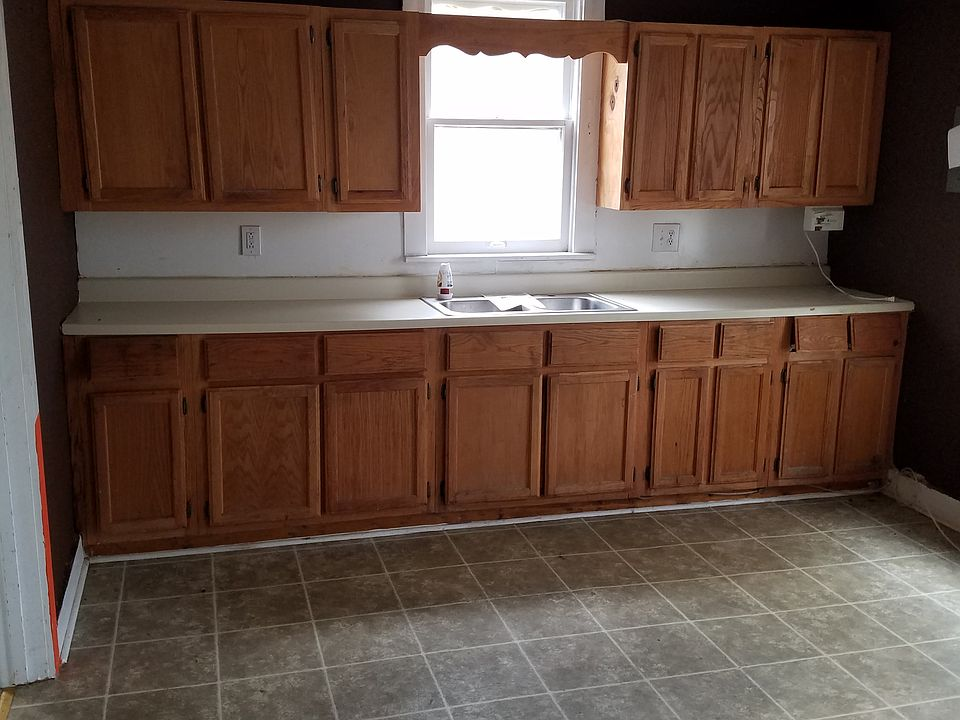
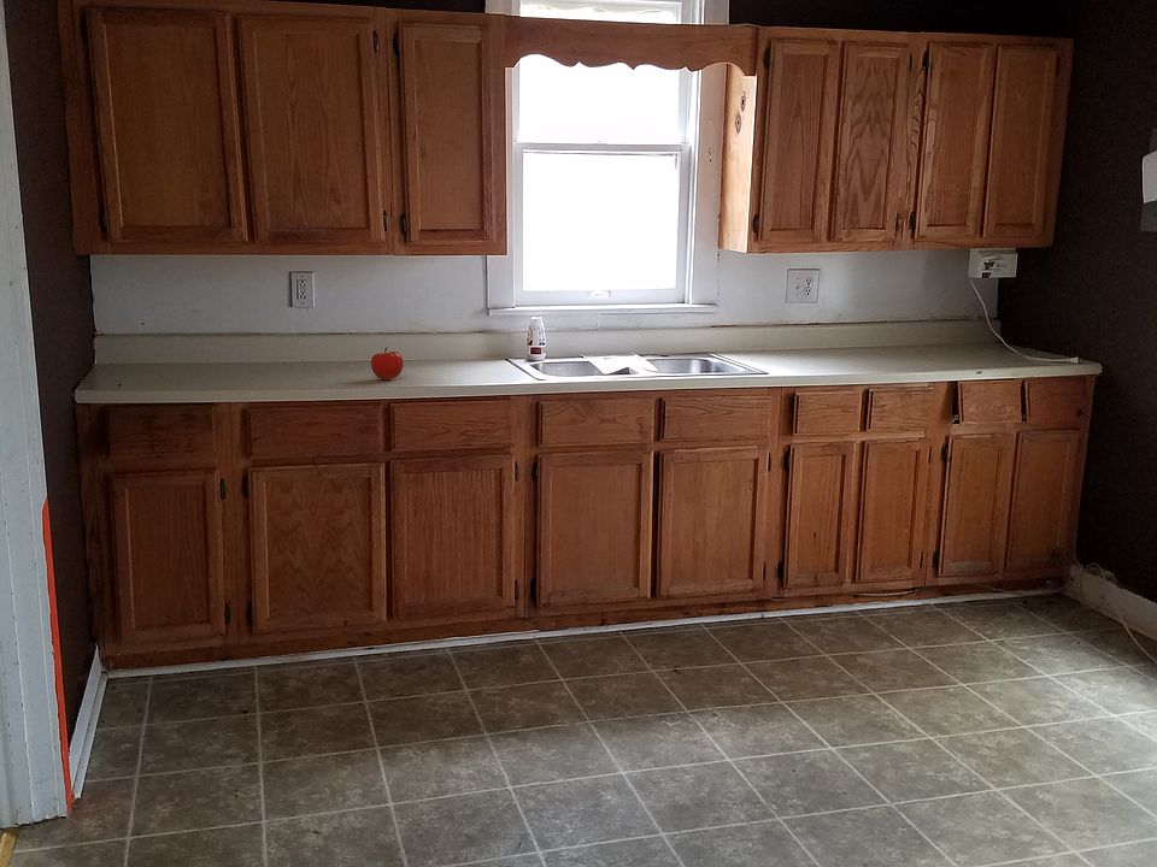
+ fruit (387, 362)
